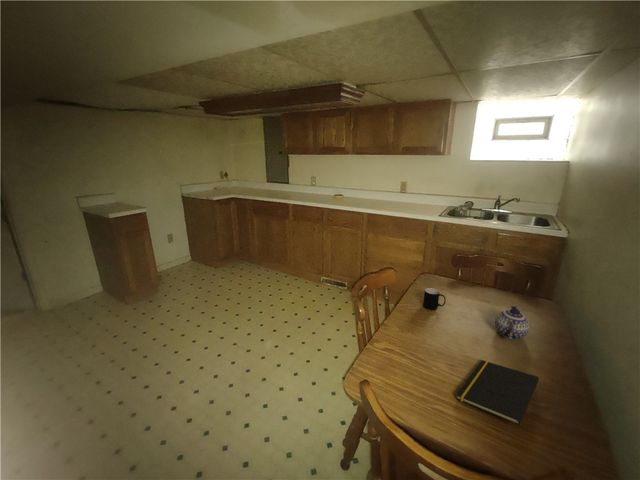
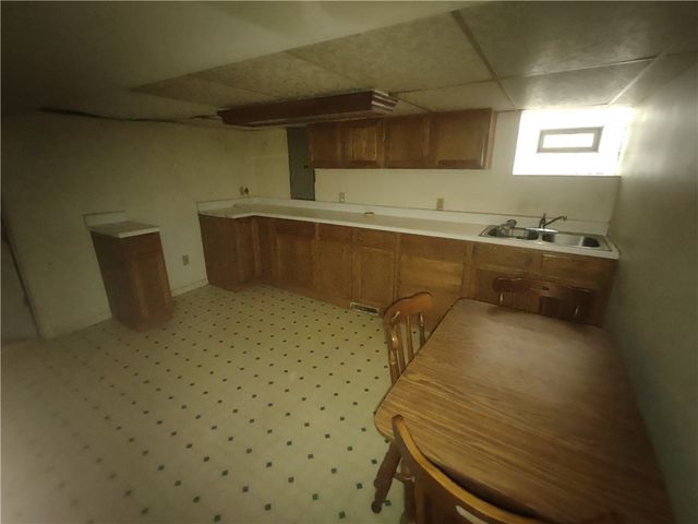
- teapot (512, 321)
- cup (434, 299)
- notepad (497, 387)
